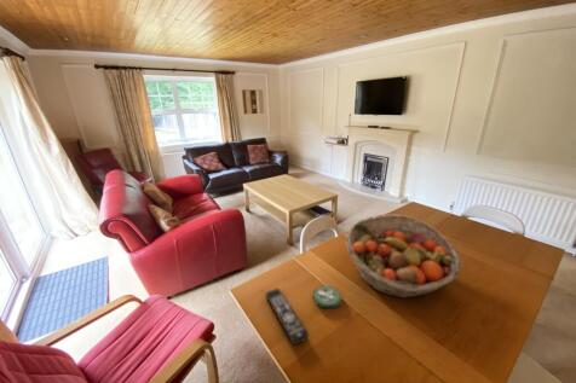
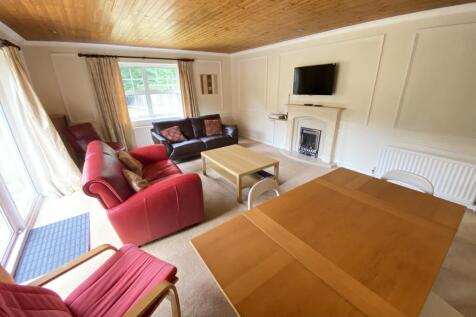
- coaster (327, 296)
- fruit basket (399, 253)
- remote control (284, 313)
